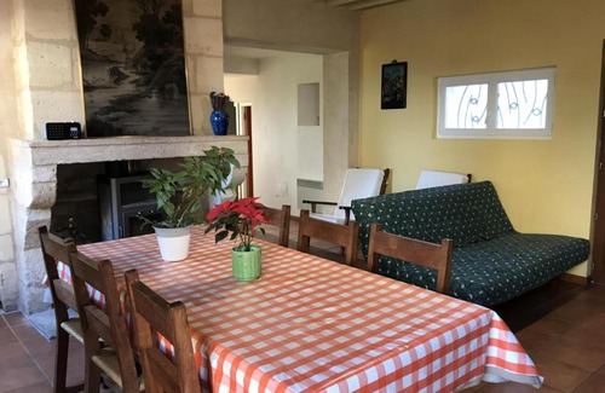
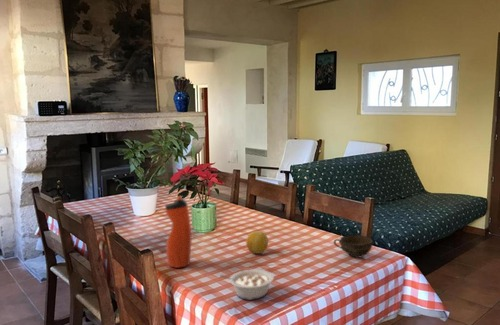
+ water bottle (178, 230)
+ legume (250, 284)
+ cup (352, 247)
+ fruit (257, 242)
